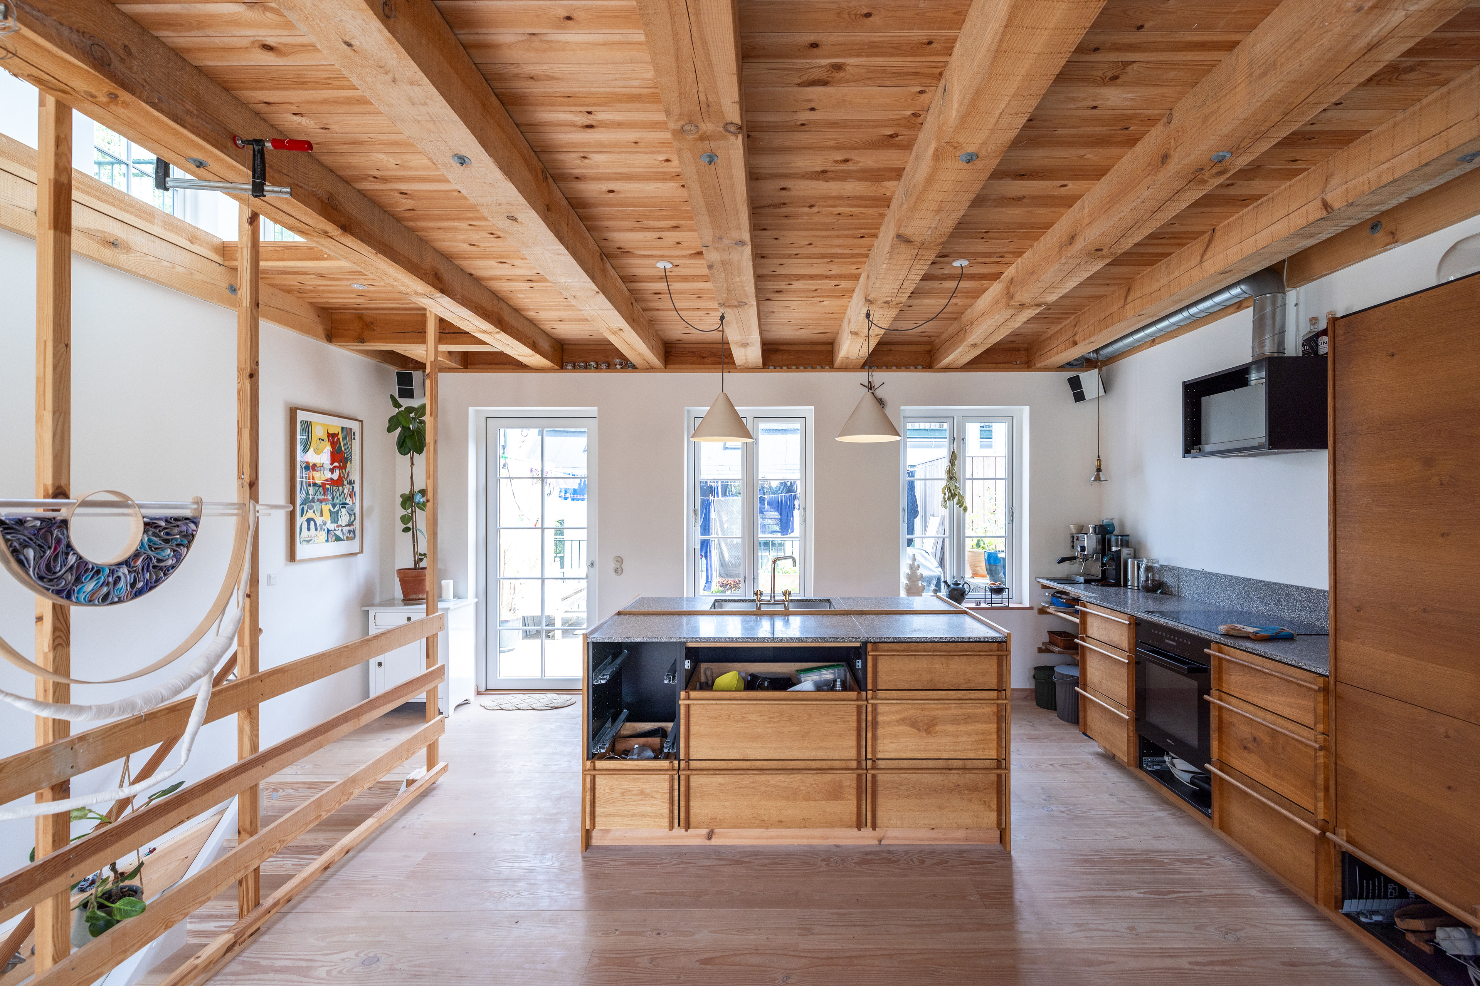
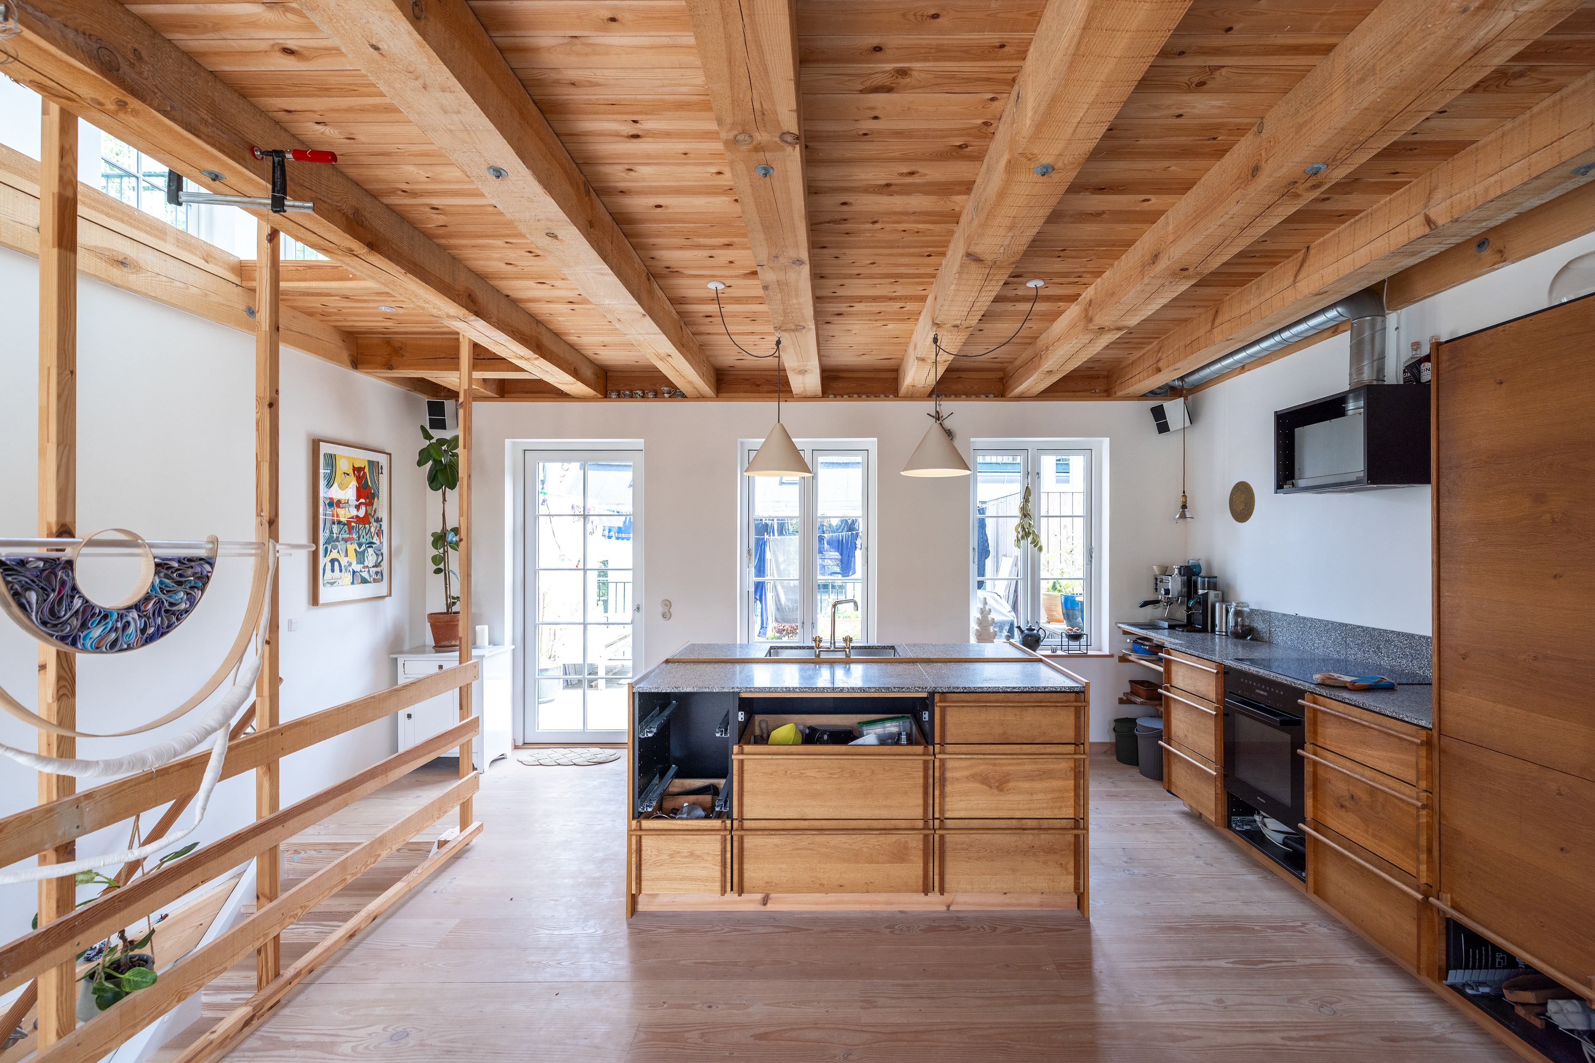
+ decorative plate (1240, 502)
